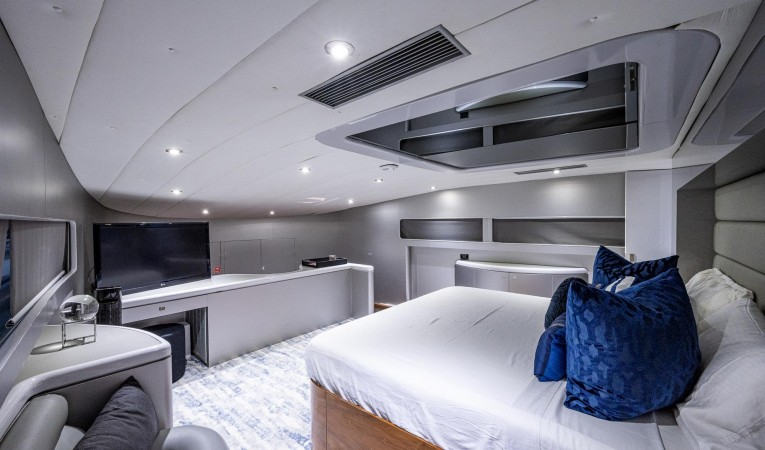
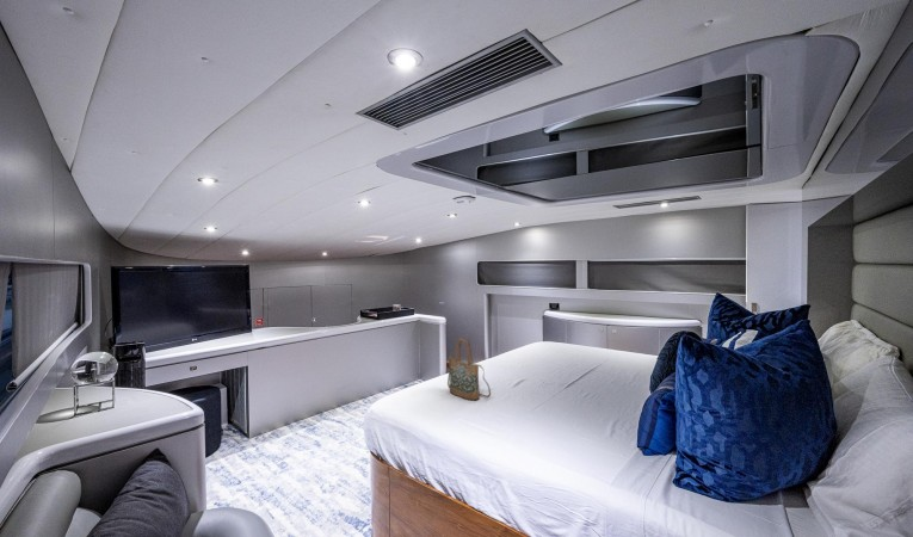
+ handbag (469, 365)
